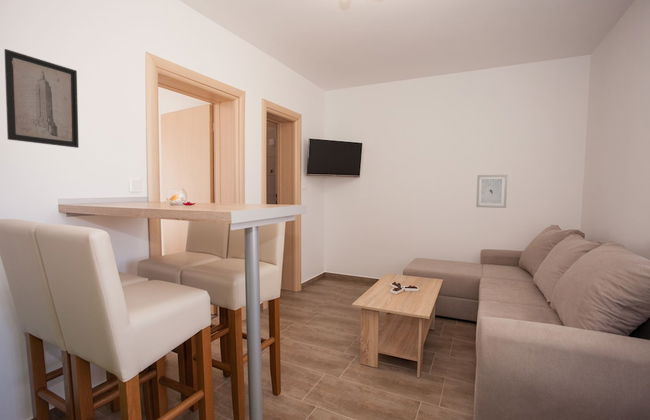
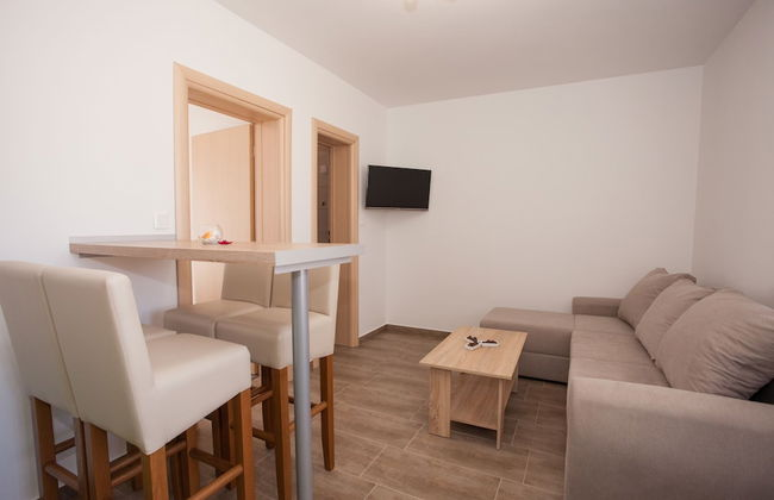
- wall art (491, 191)
- wall art (44, 102)
